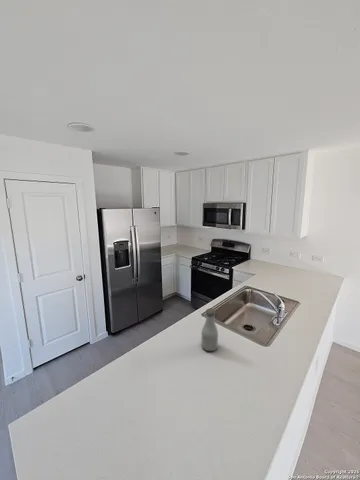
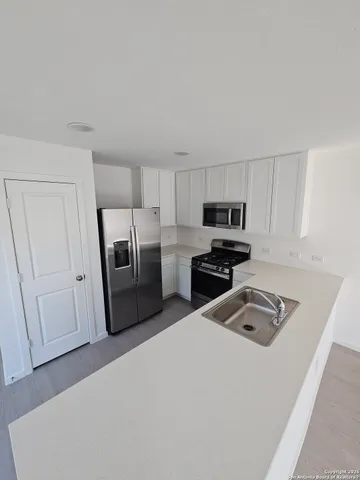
- bottle (209, 328)
